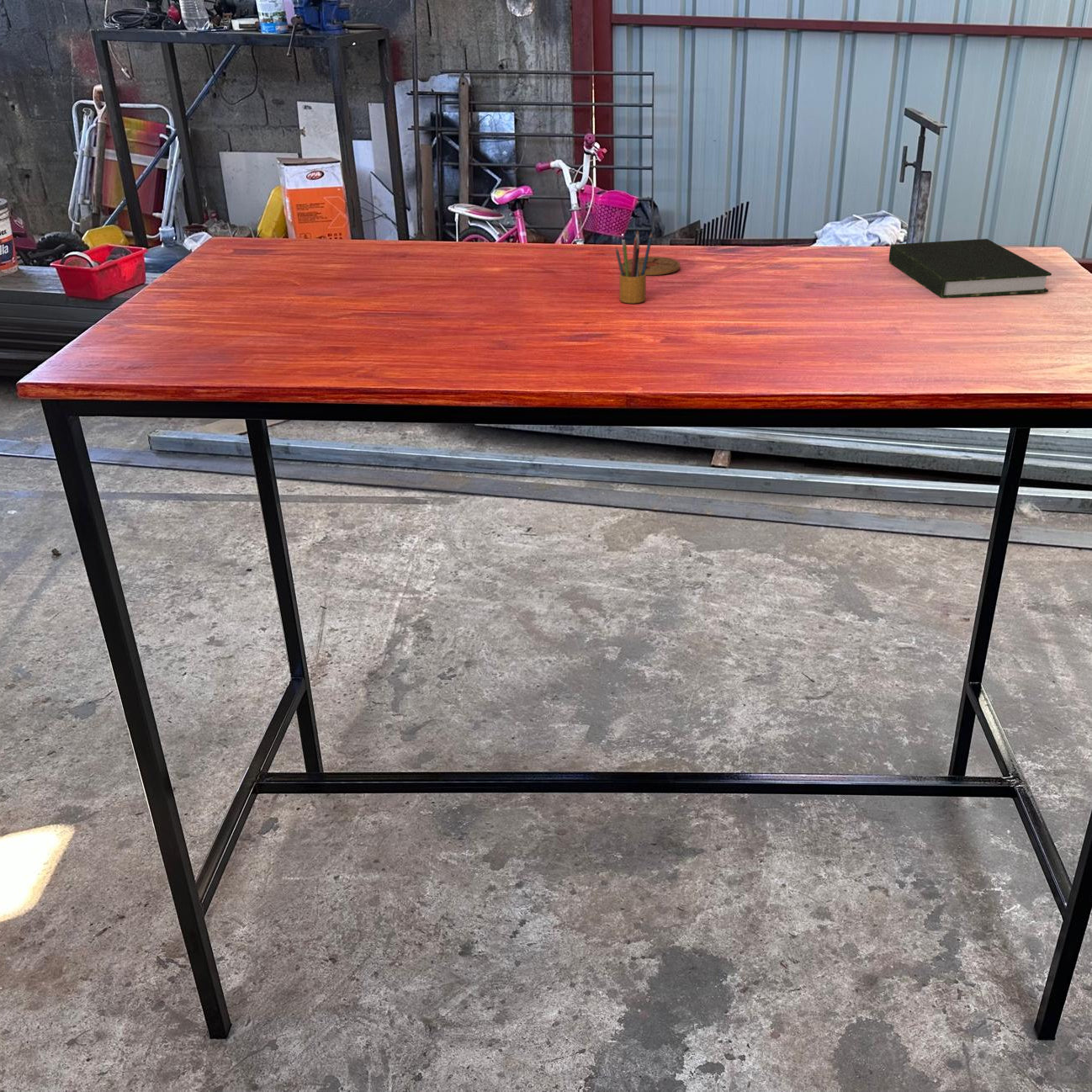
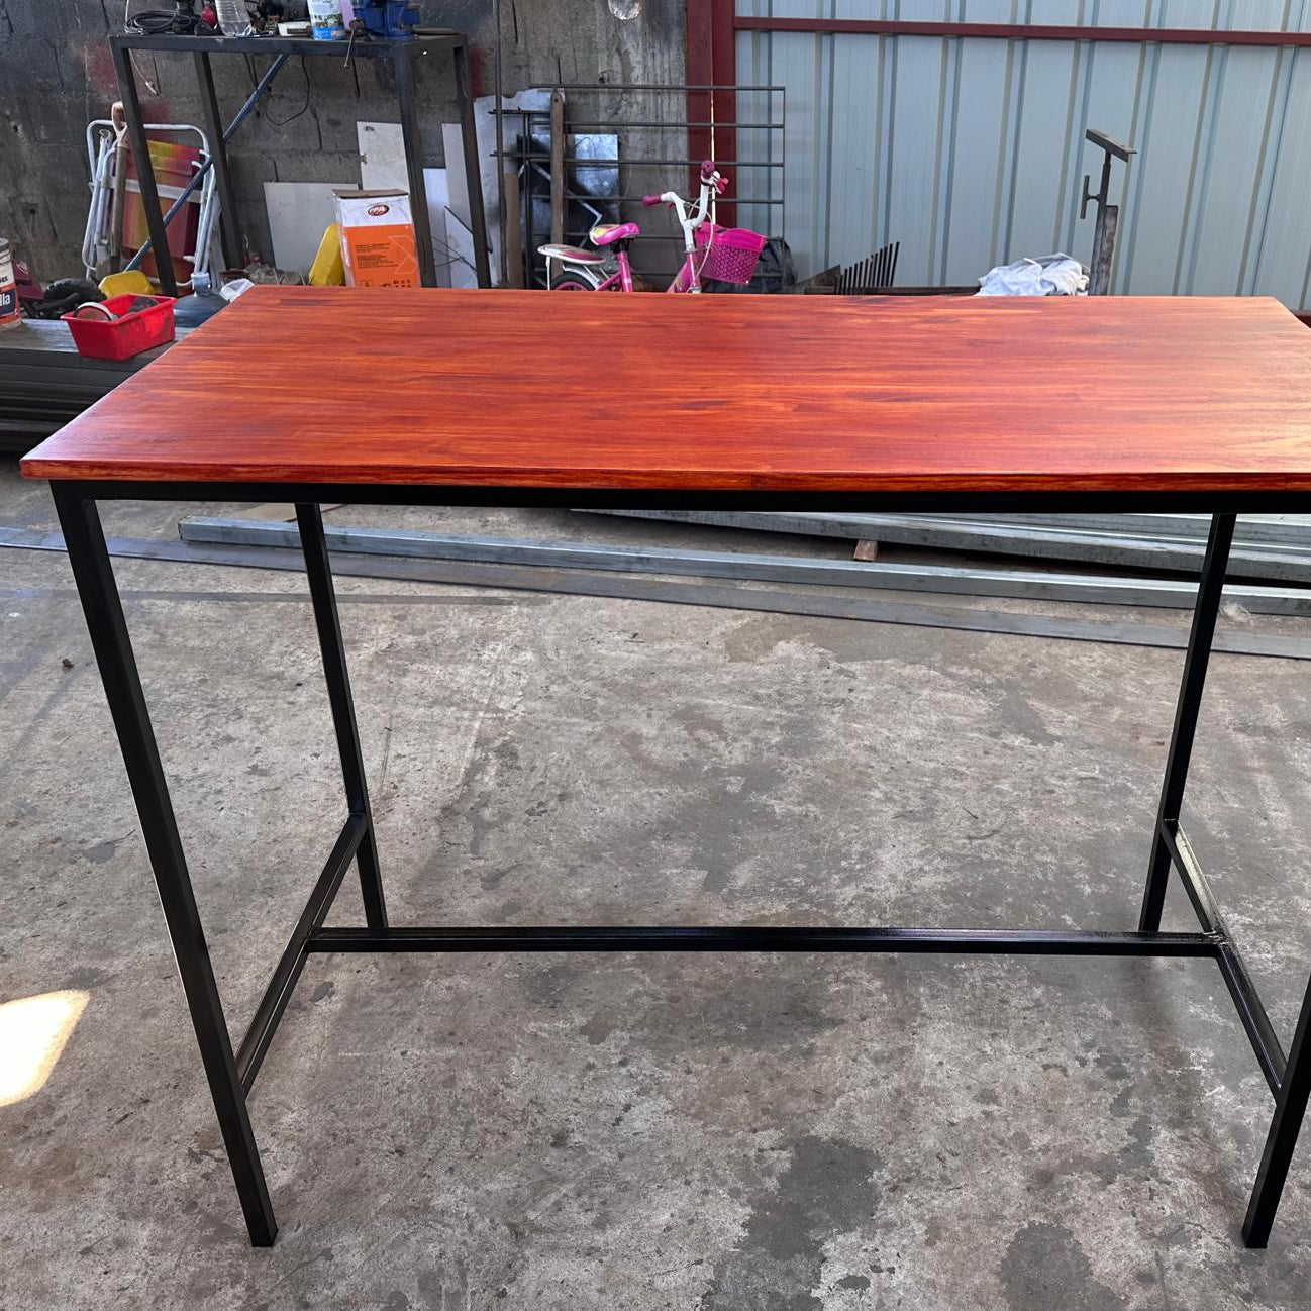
- coaster (650, 265)
- pencil box (633, 268)
- book (965, 267)
